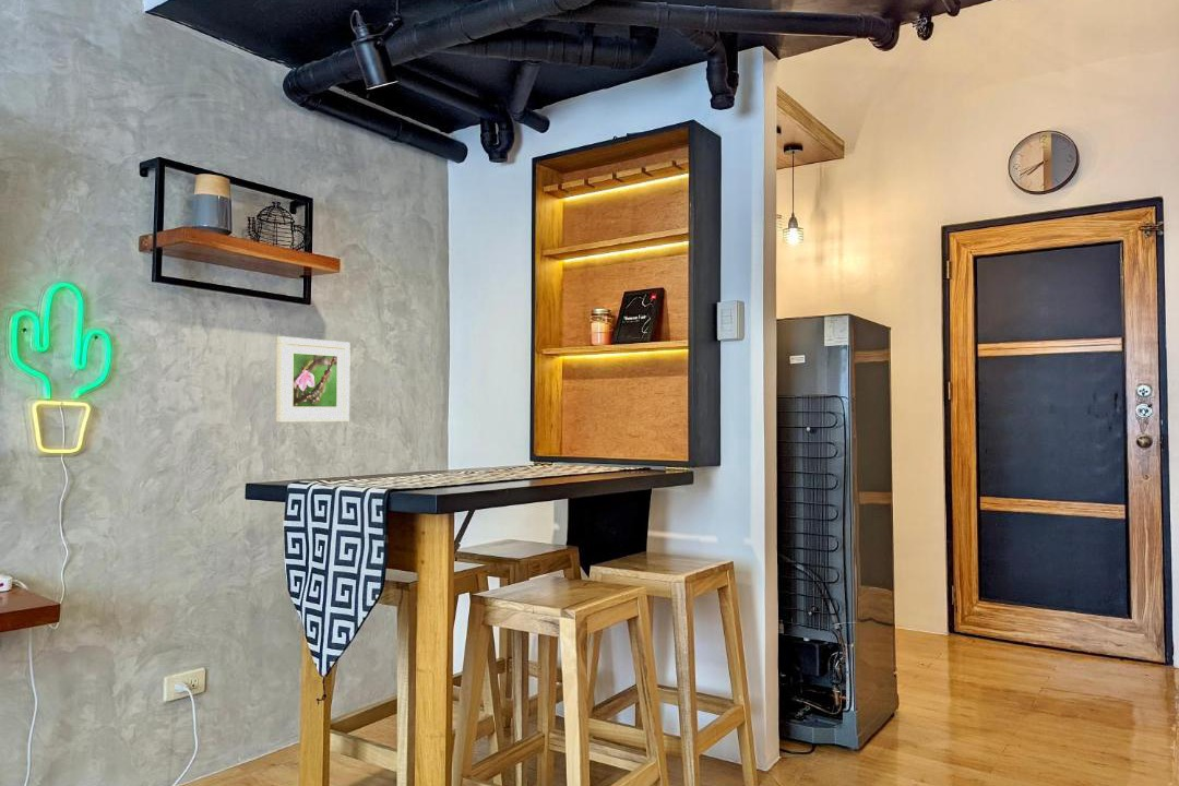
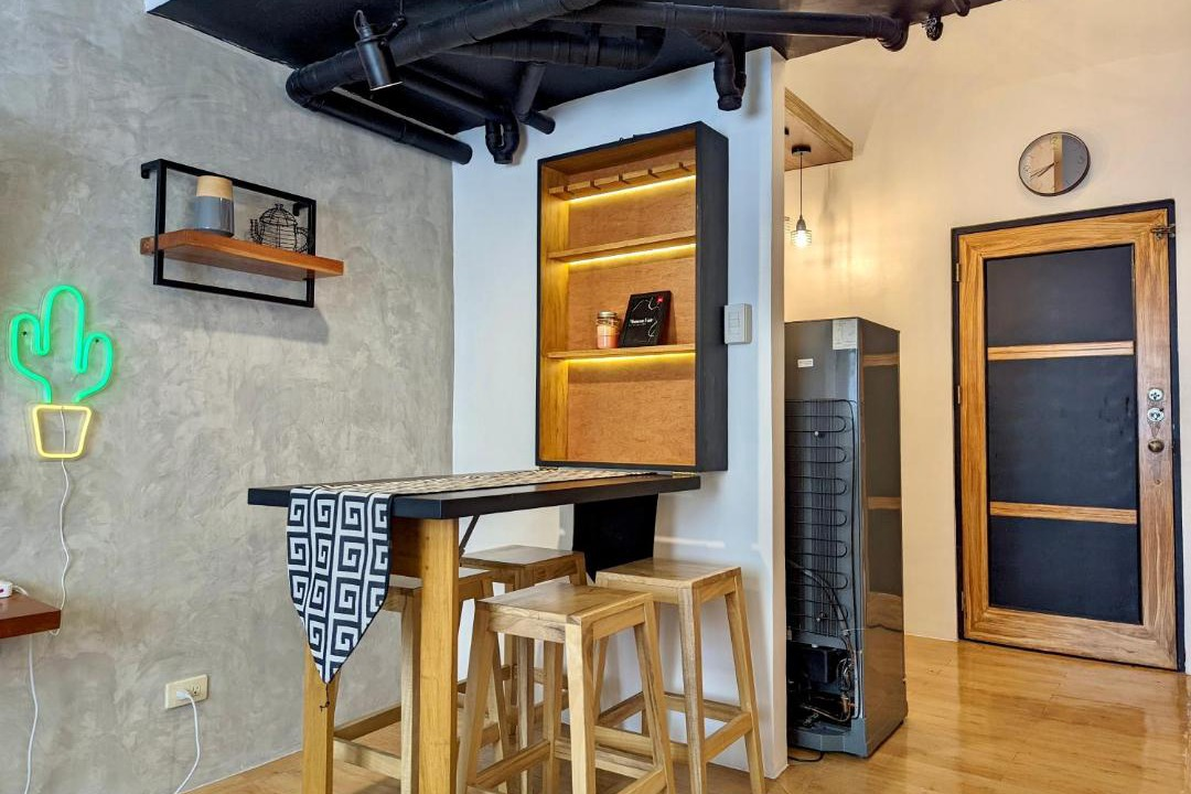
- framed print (314, 380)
